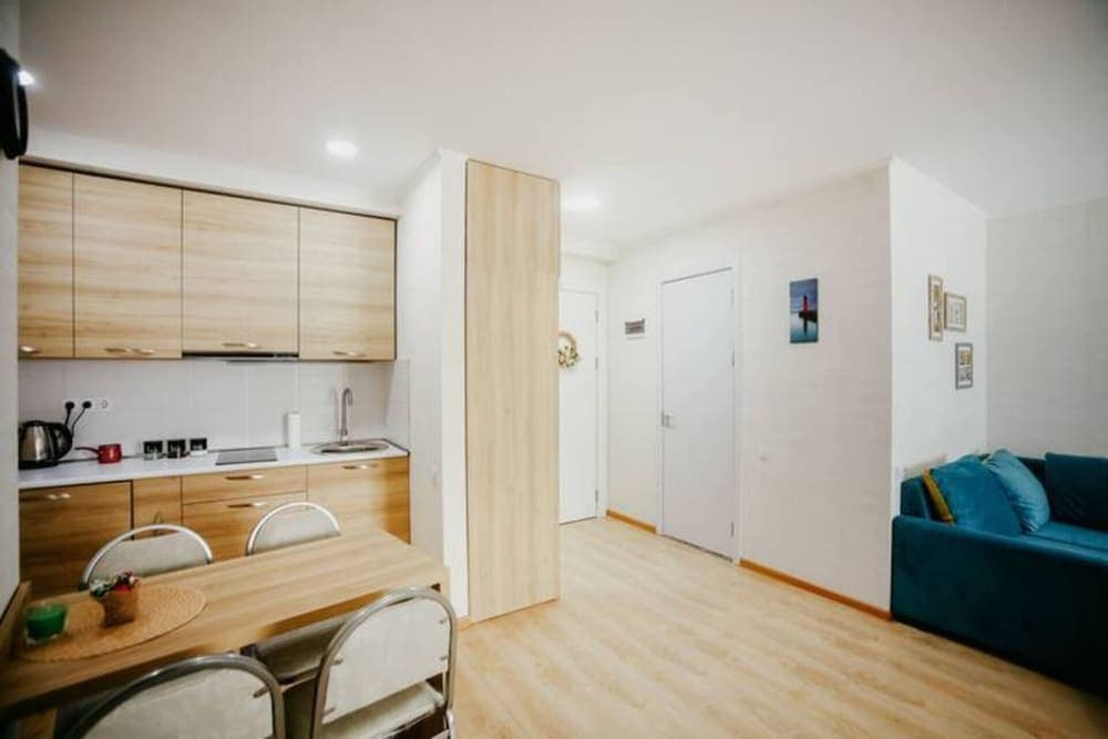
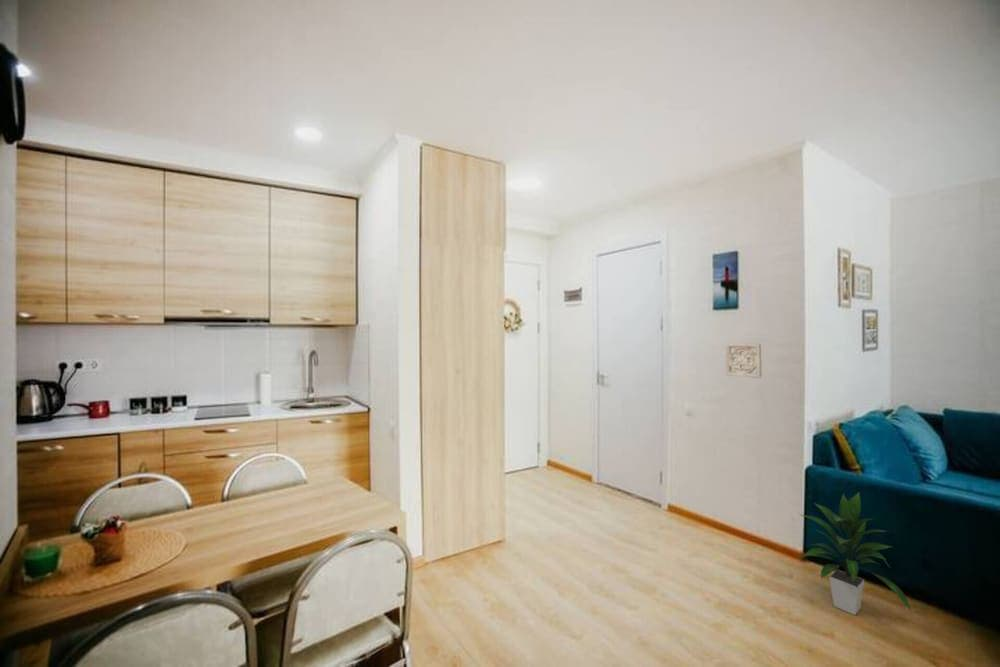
+ wall ornament (743, 360)
+ indoor plant (849, 554)
